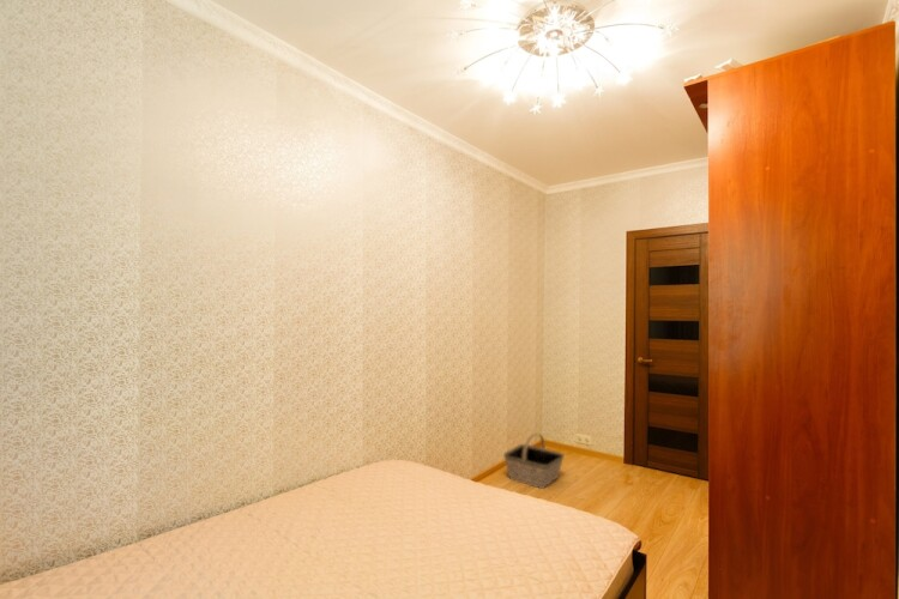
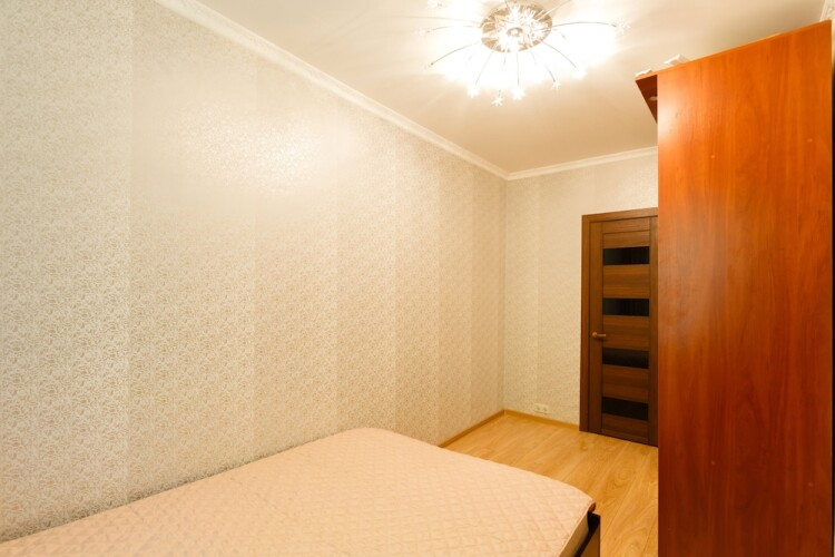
- basket (533, 455)
